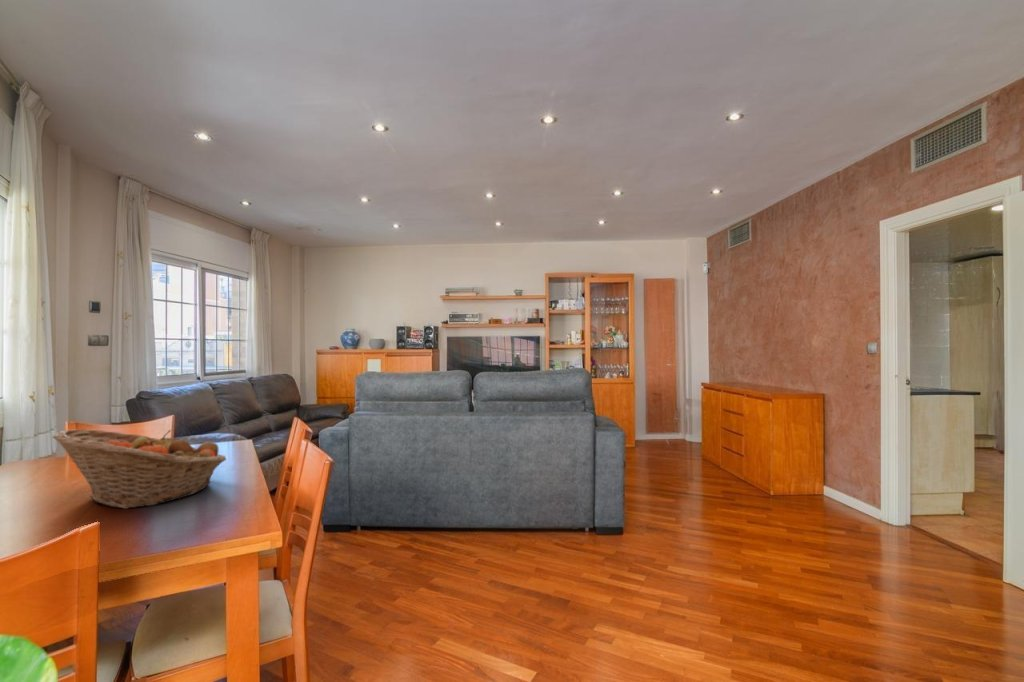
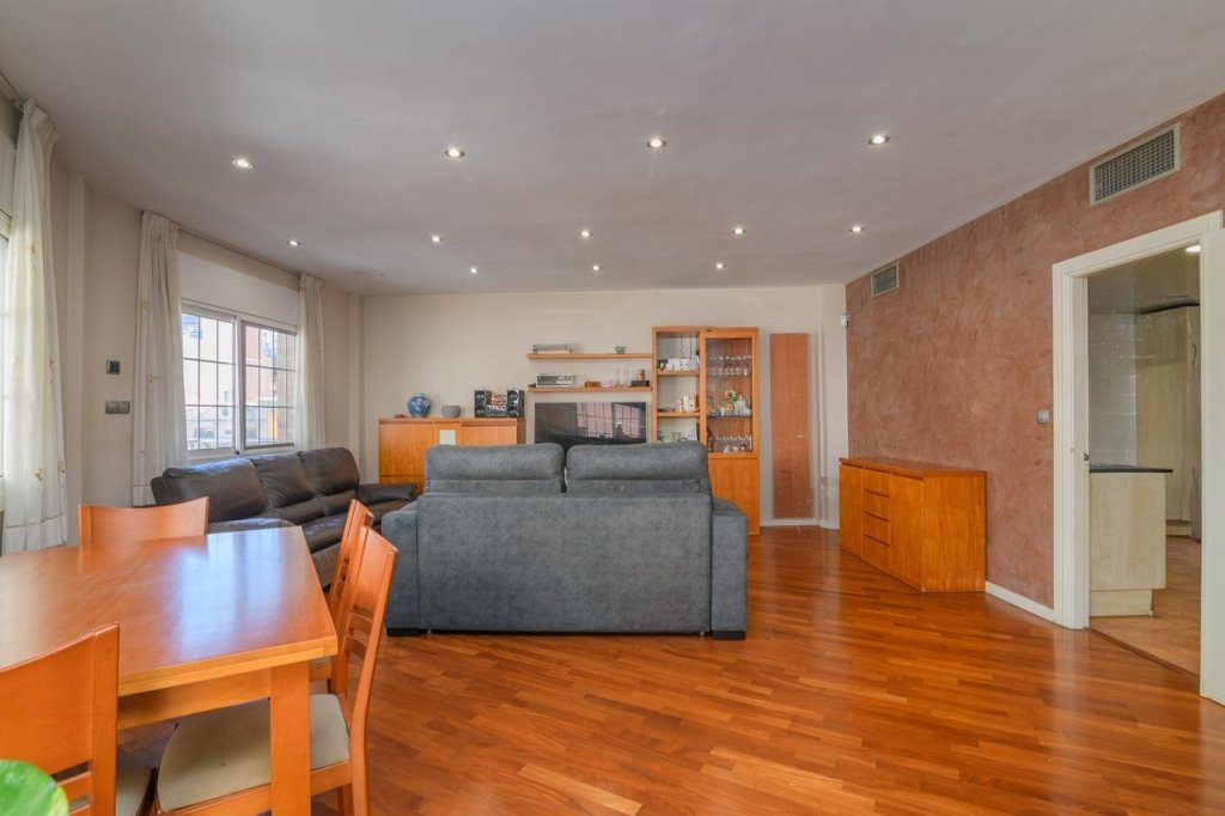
- fruit basket (145, 458)
